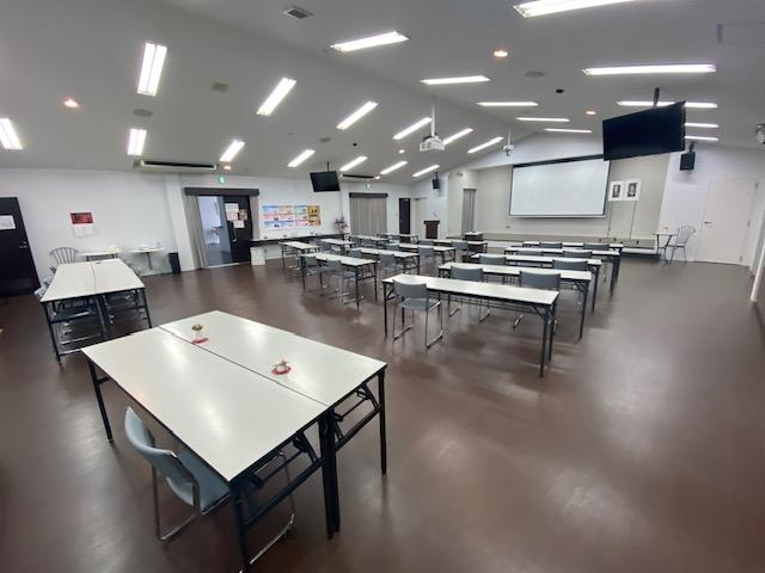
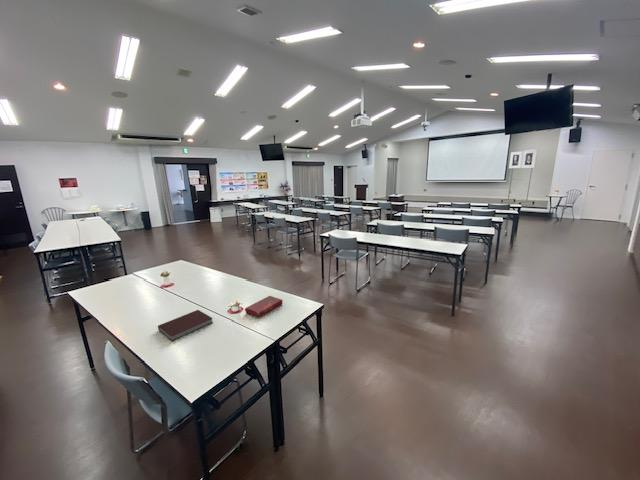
+ notebook (186, 324)
+ book (264, 306)
